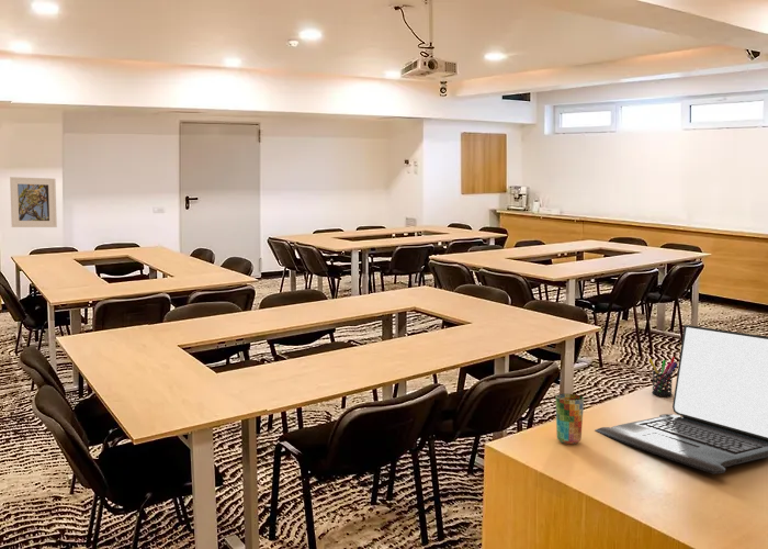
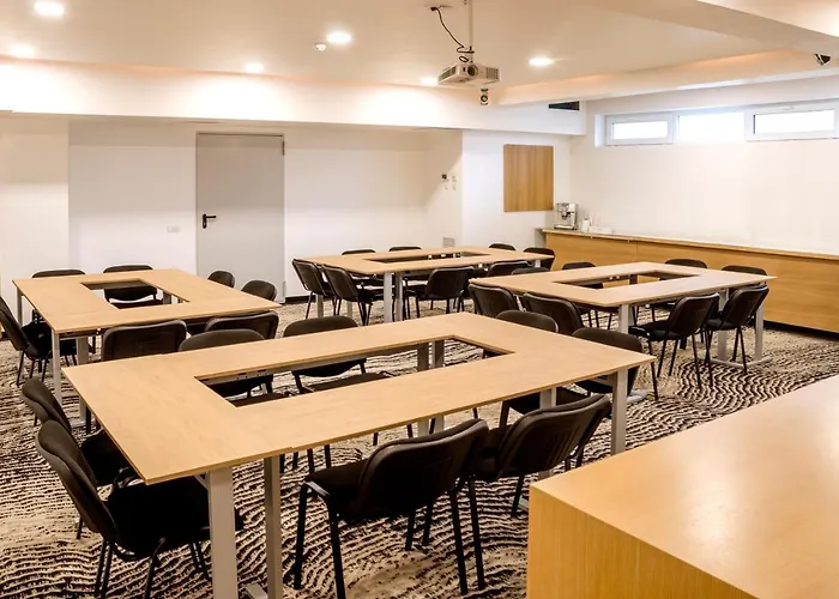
- cup (568, 418)
- laptop (694, 390)
- pen holder (664, 374)
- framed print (33, 202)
